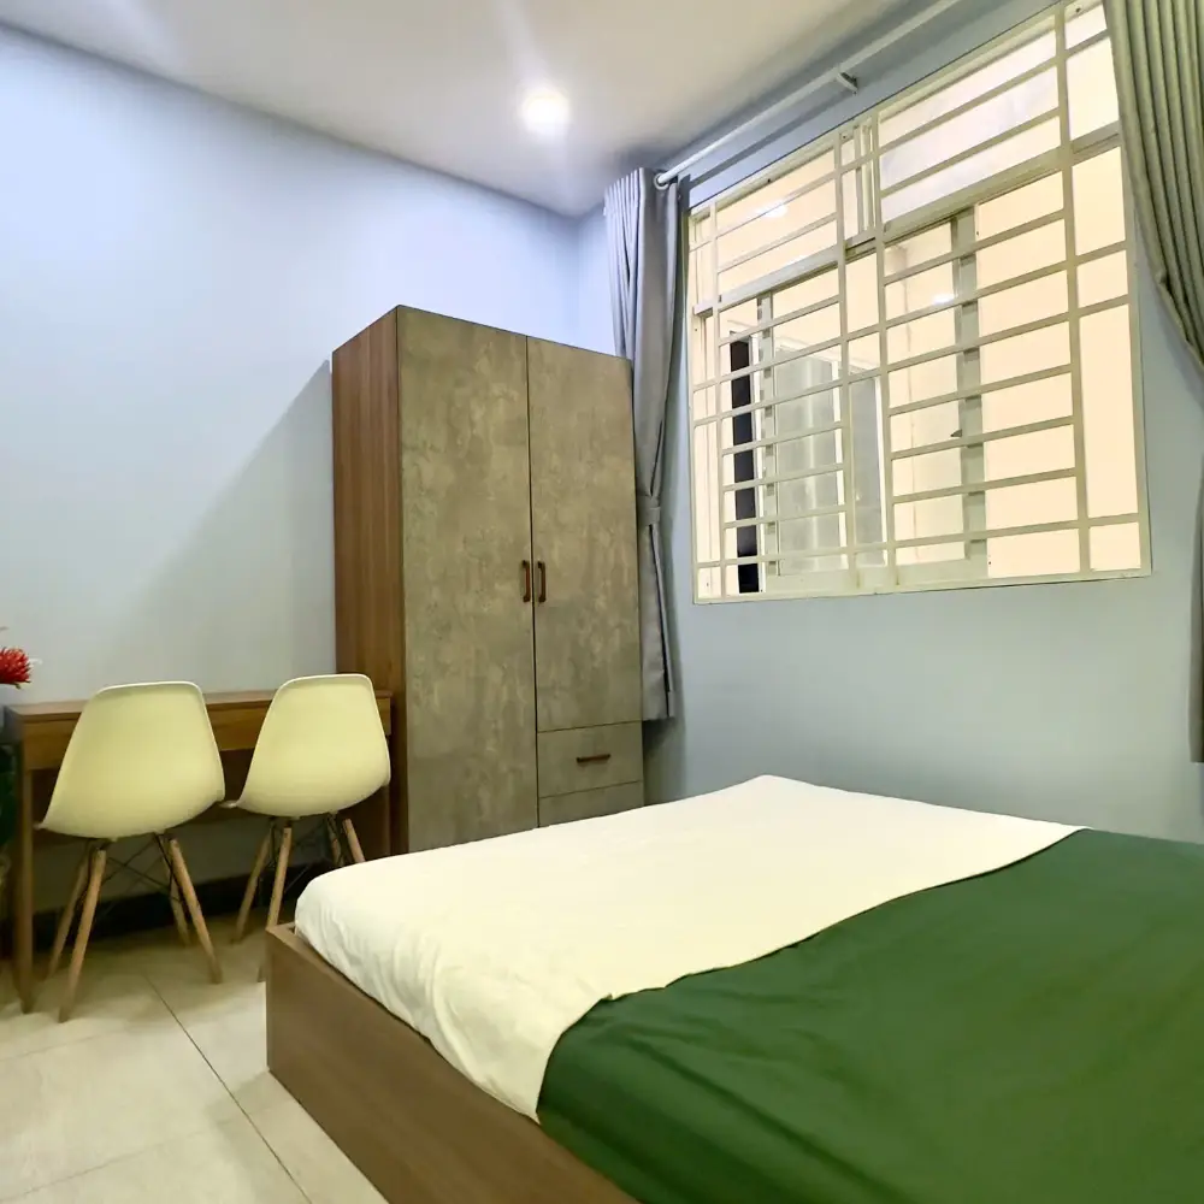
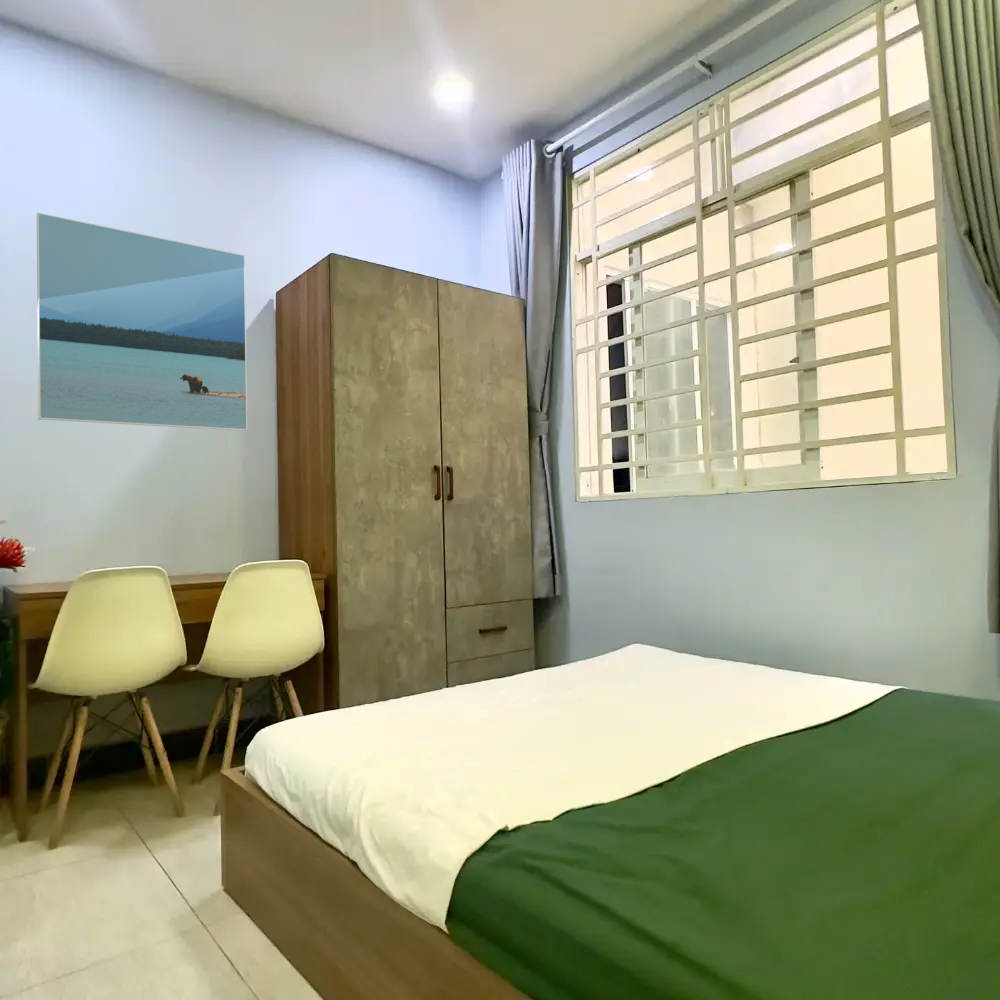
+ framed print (149, 330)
